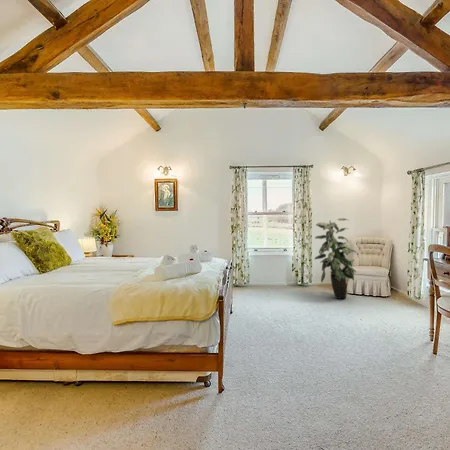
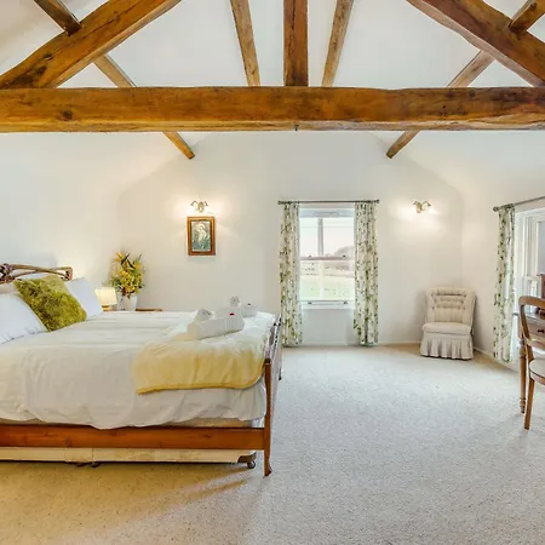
- indoor plant (336, 258)
